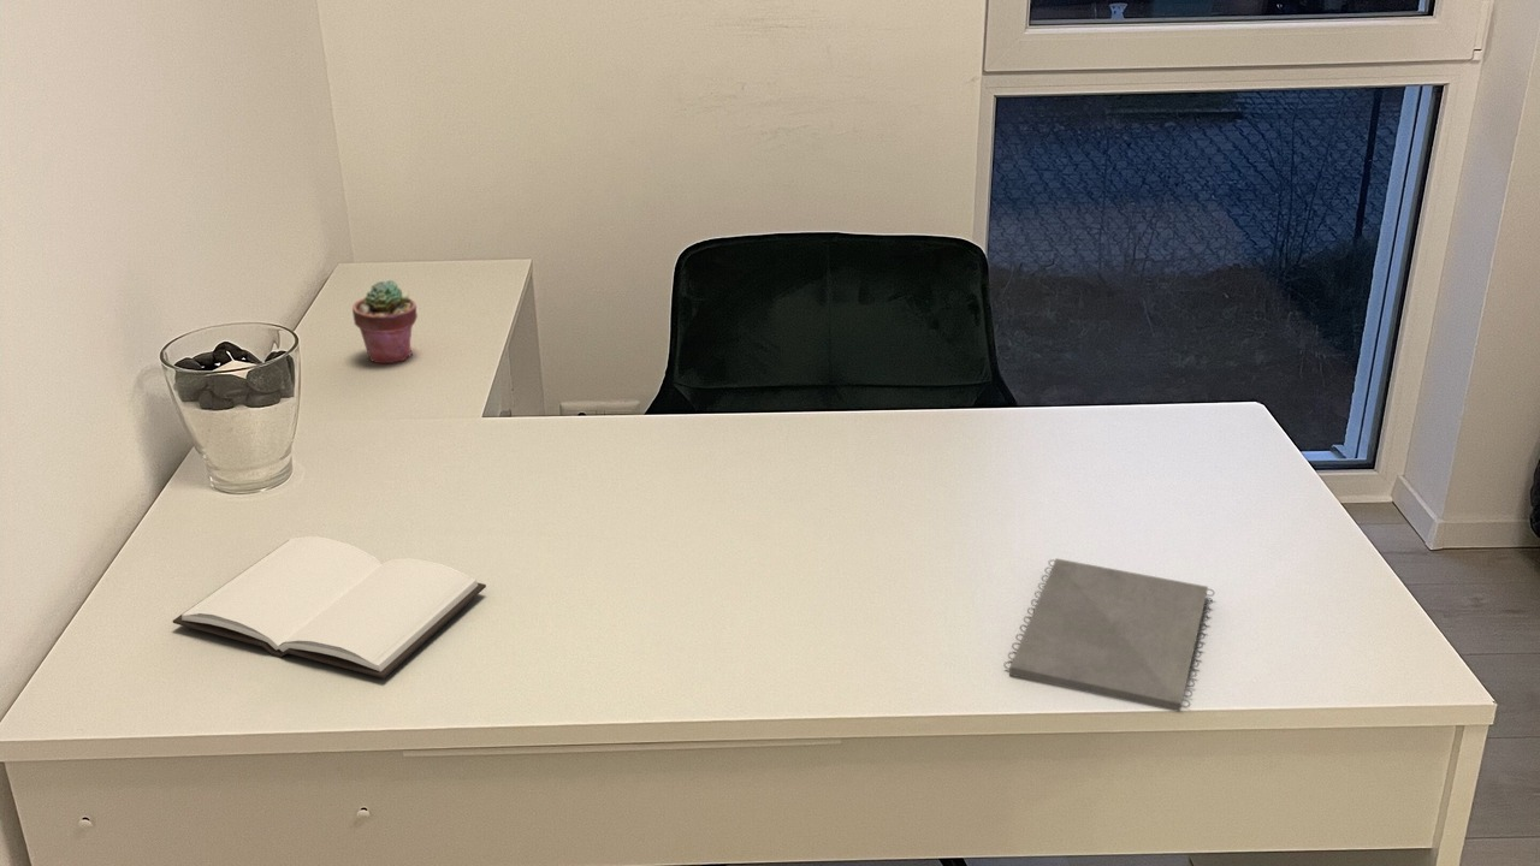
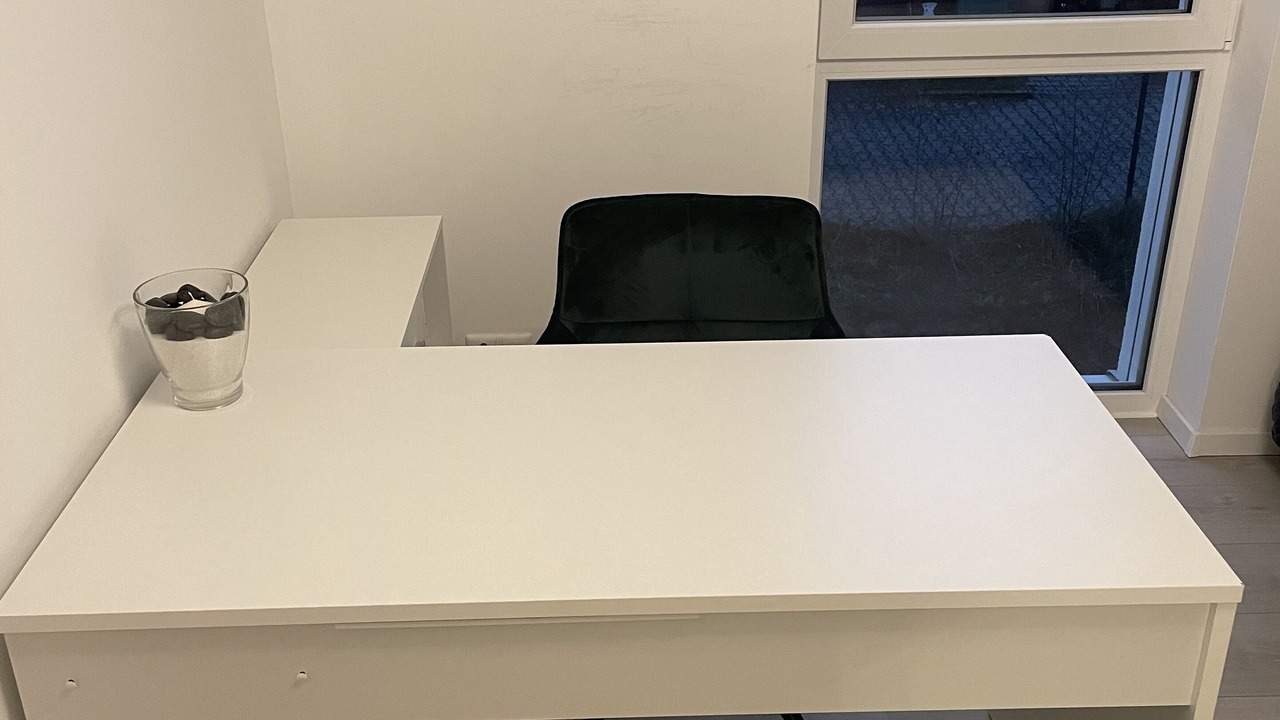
- notepad (1113, 628)
- book (331, 599)
- potted succulent (385, 320)
